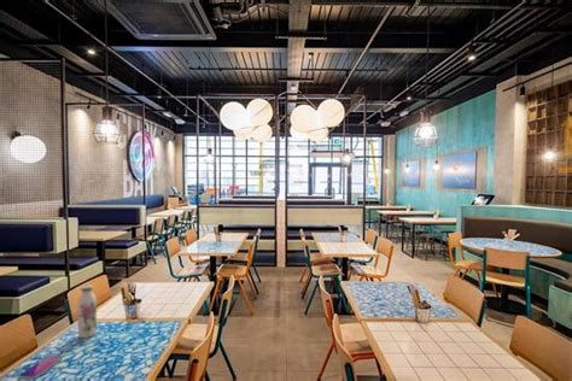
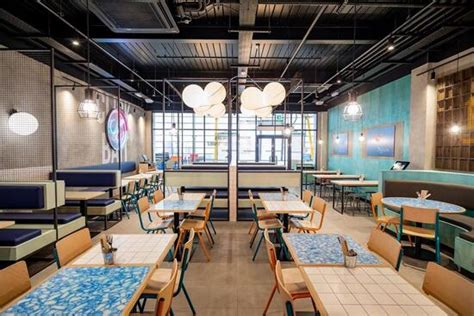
- water bottle (87, 310)
- smartphone (41, 367)
